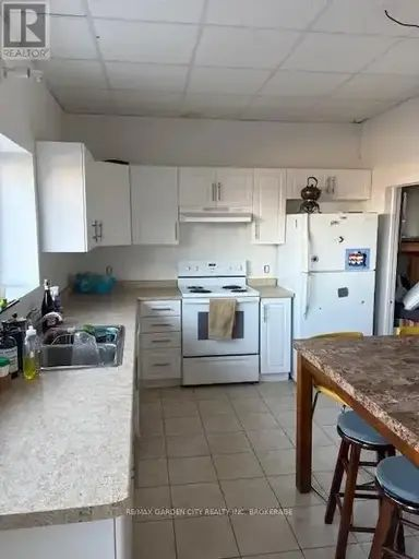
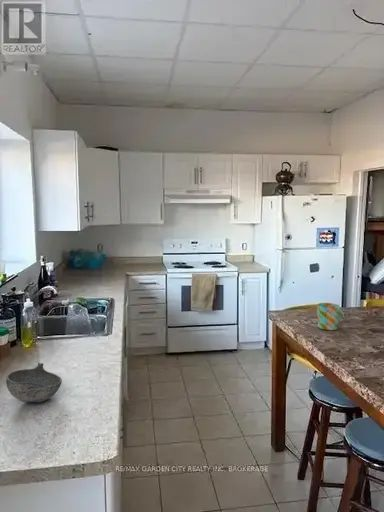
+ mug (330, 316)
+ bowl (34, 385)
